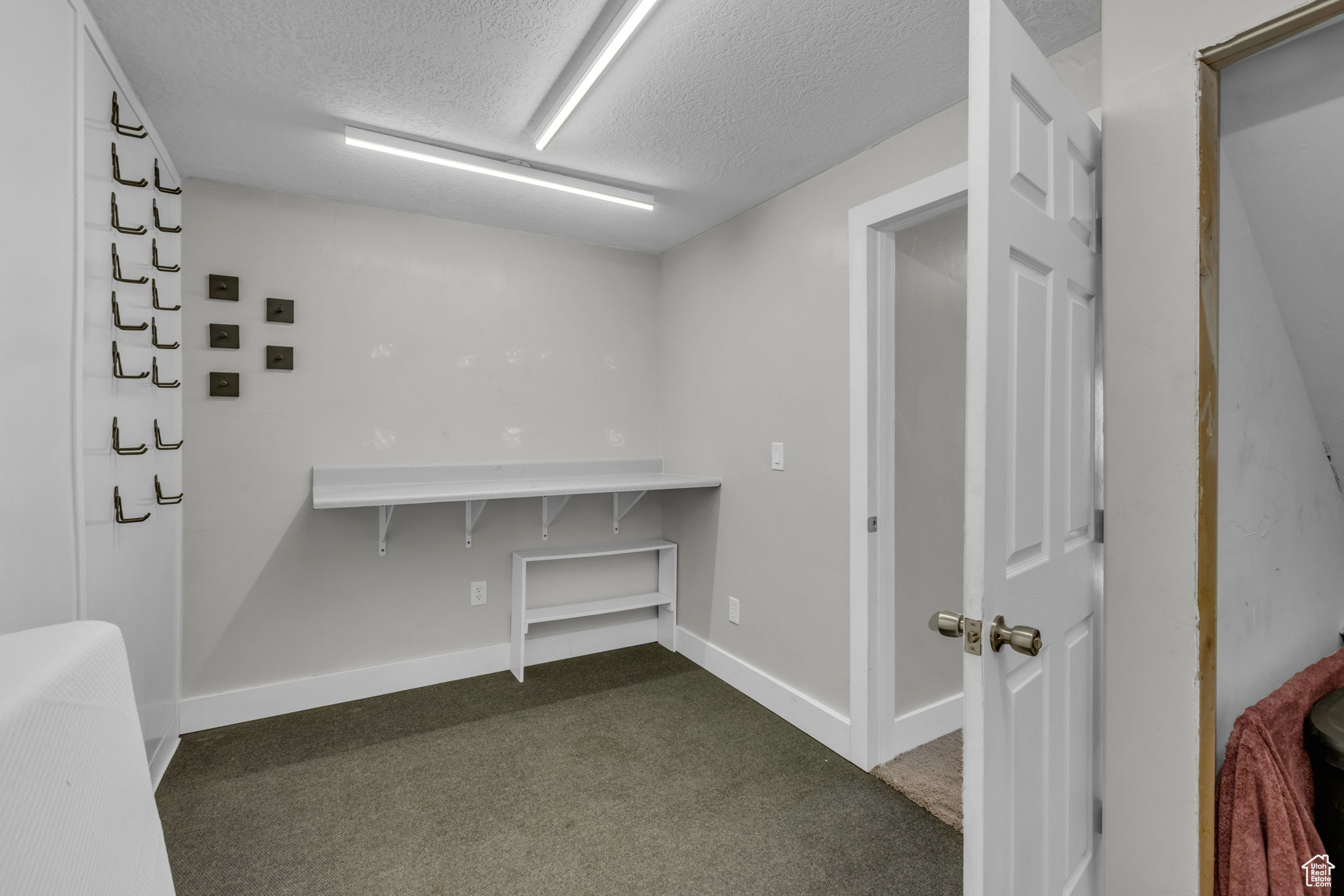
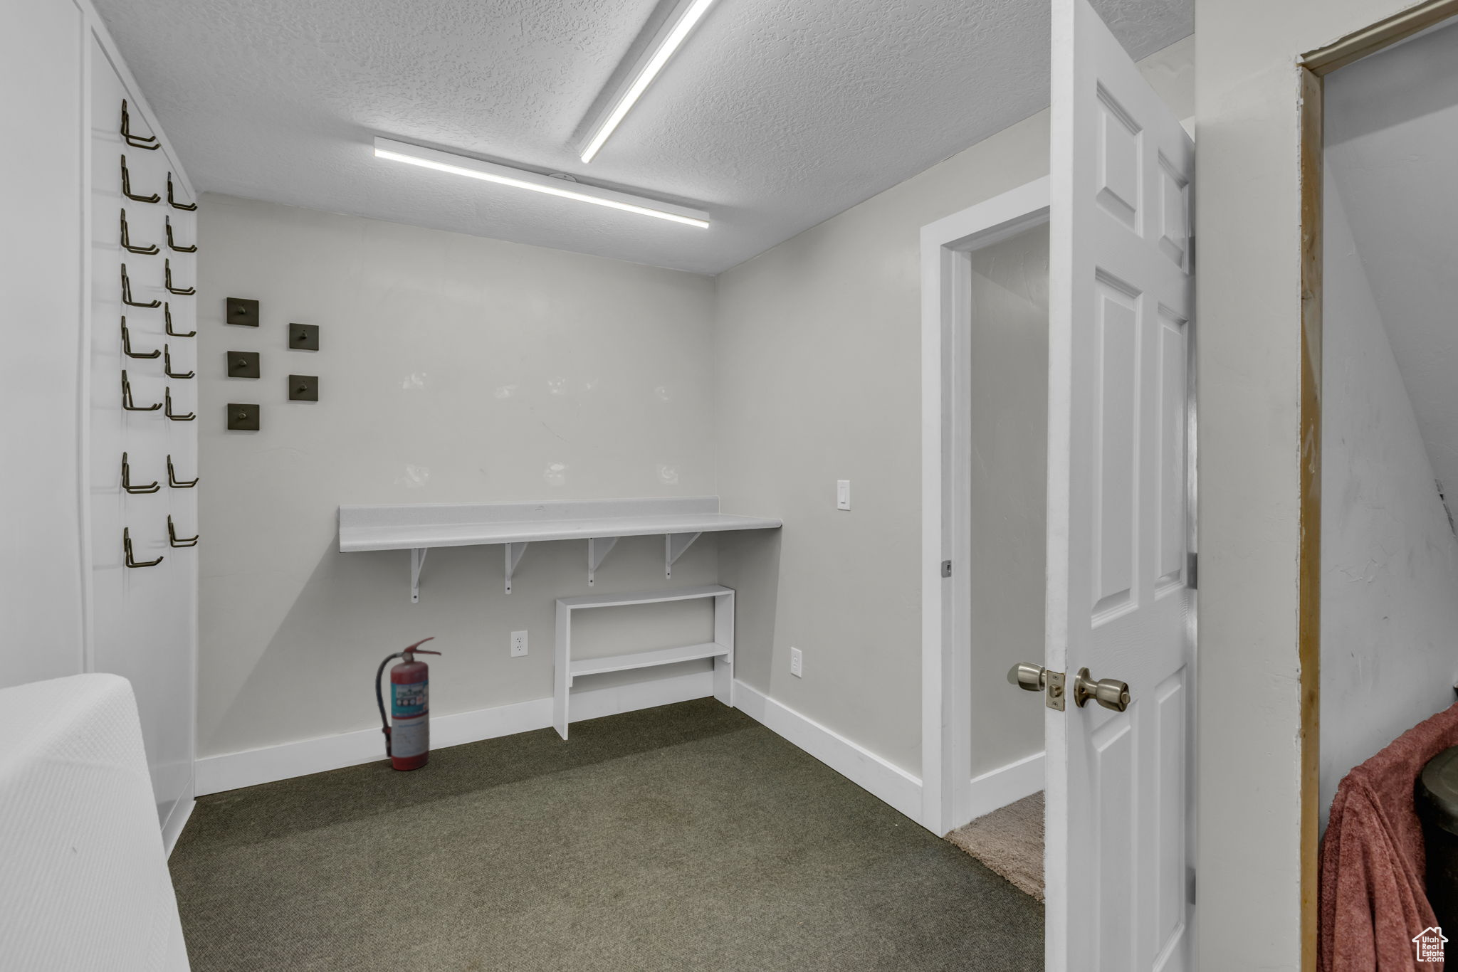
+ fire extinguisher (409, 701)
